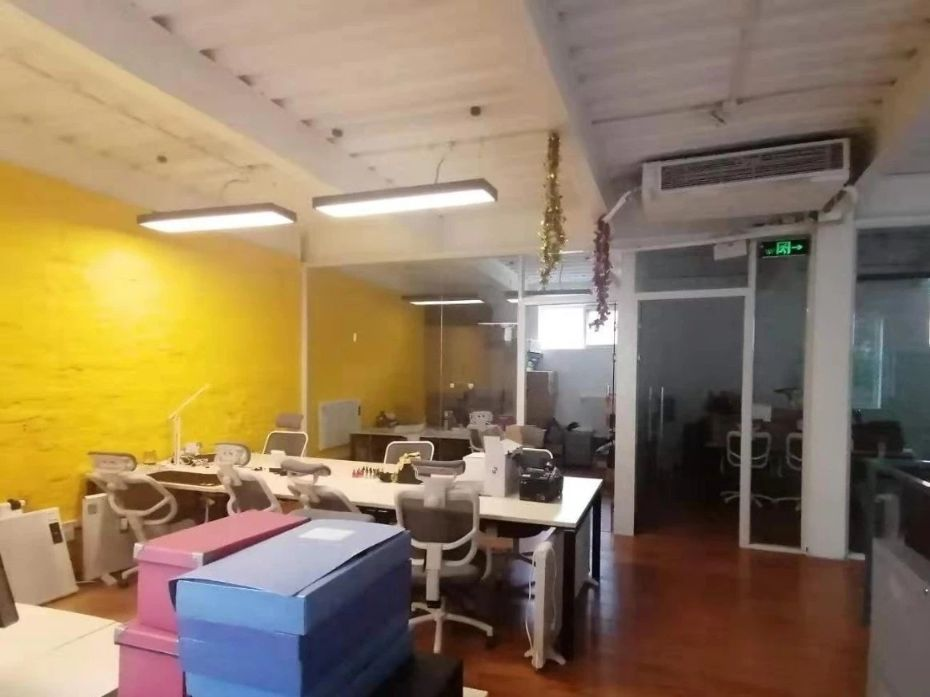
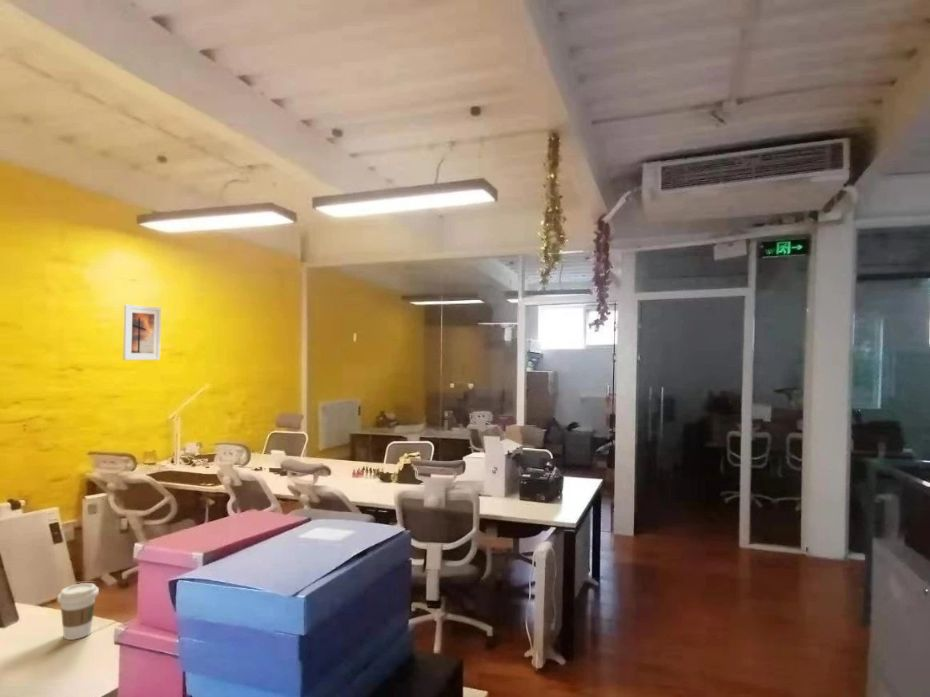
+ coffee cup (78, 611)
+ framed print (142, 333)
